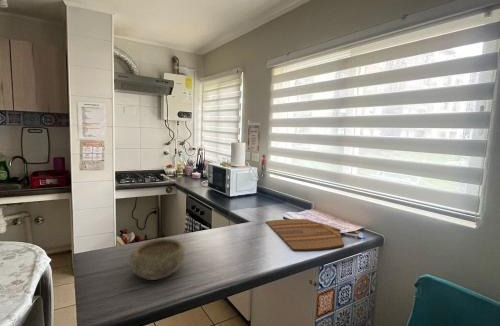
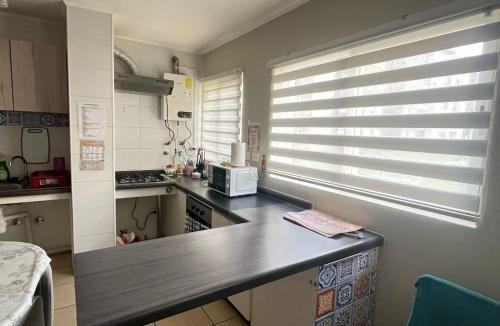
- bowl (158, 258)
- cutting board (309, 230)
